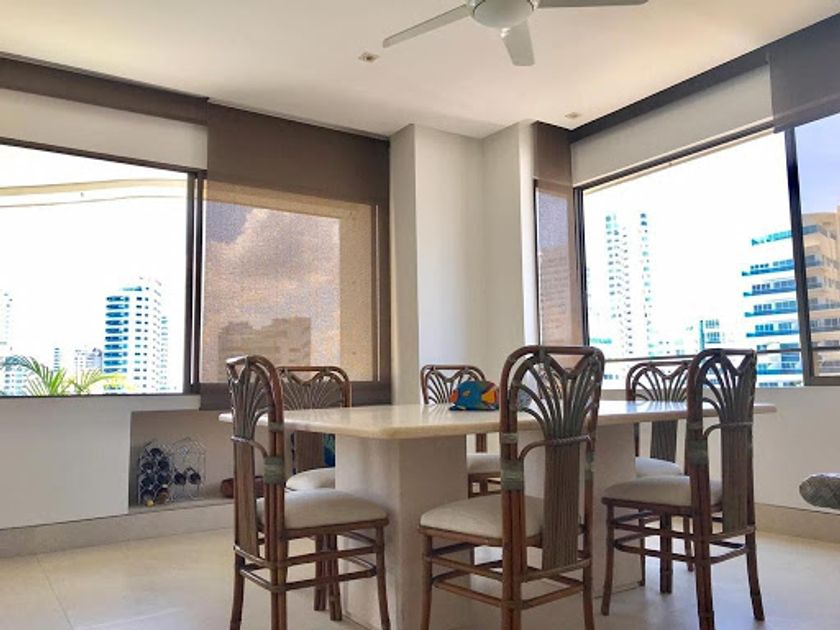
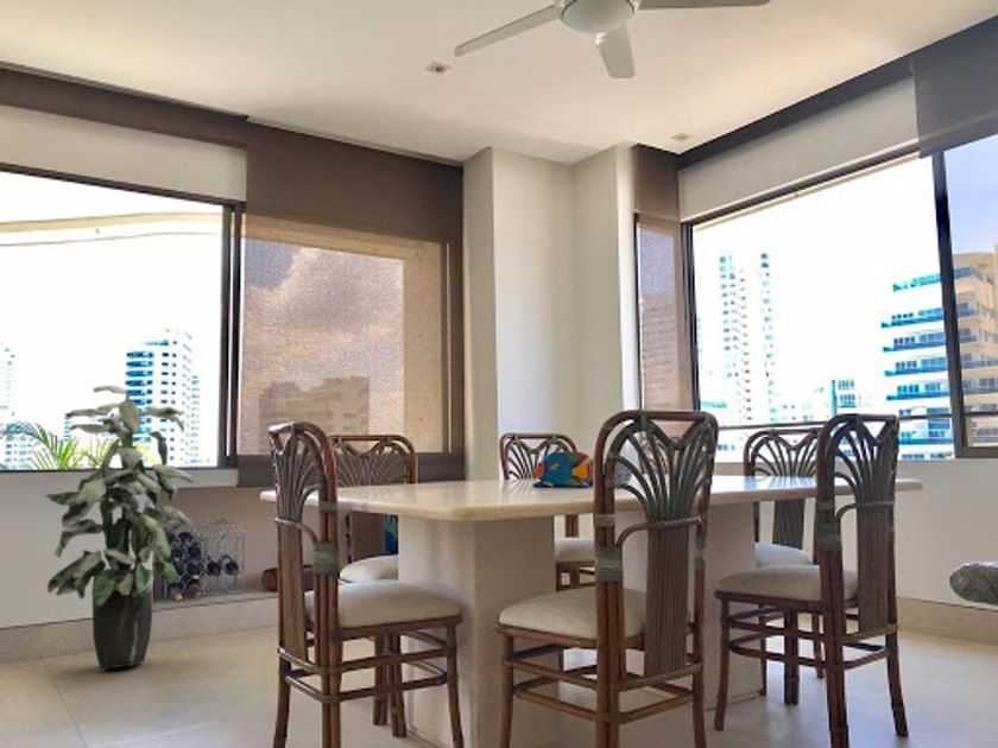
+ indoor plant (118, 524)
